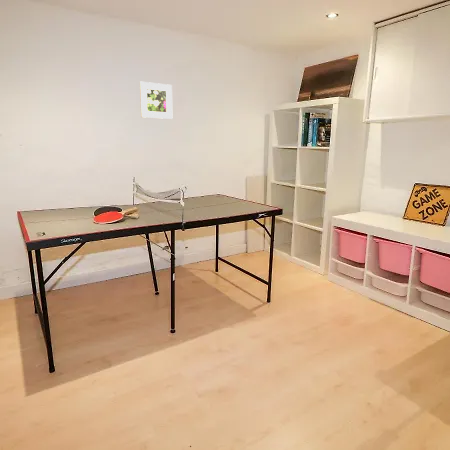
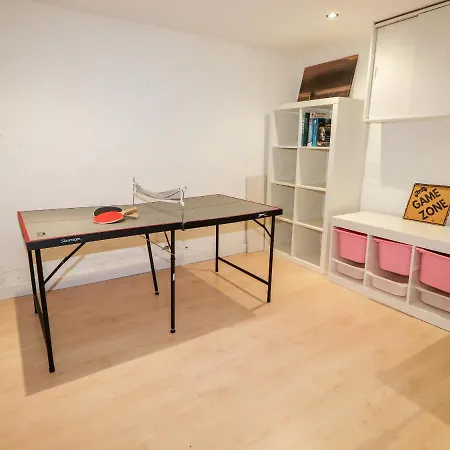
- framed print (156, 100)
